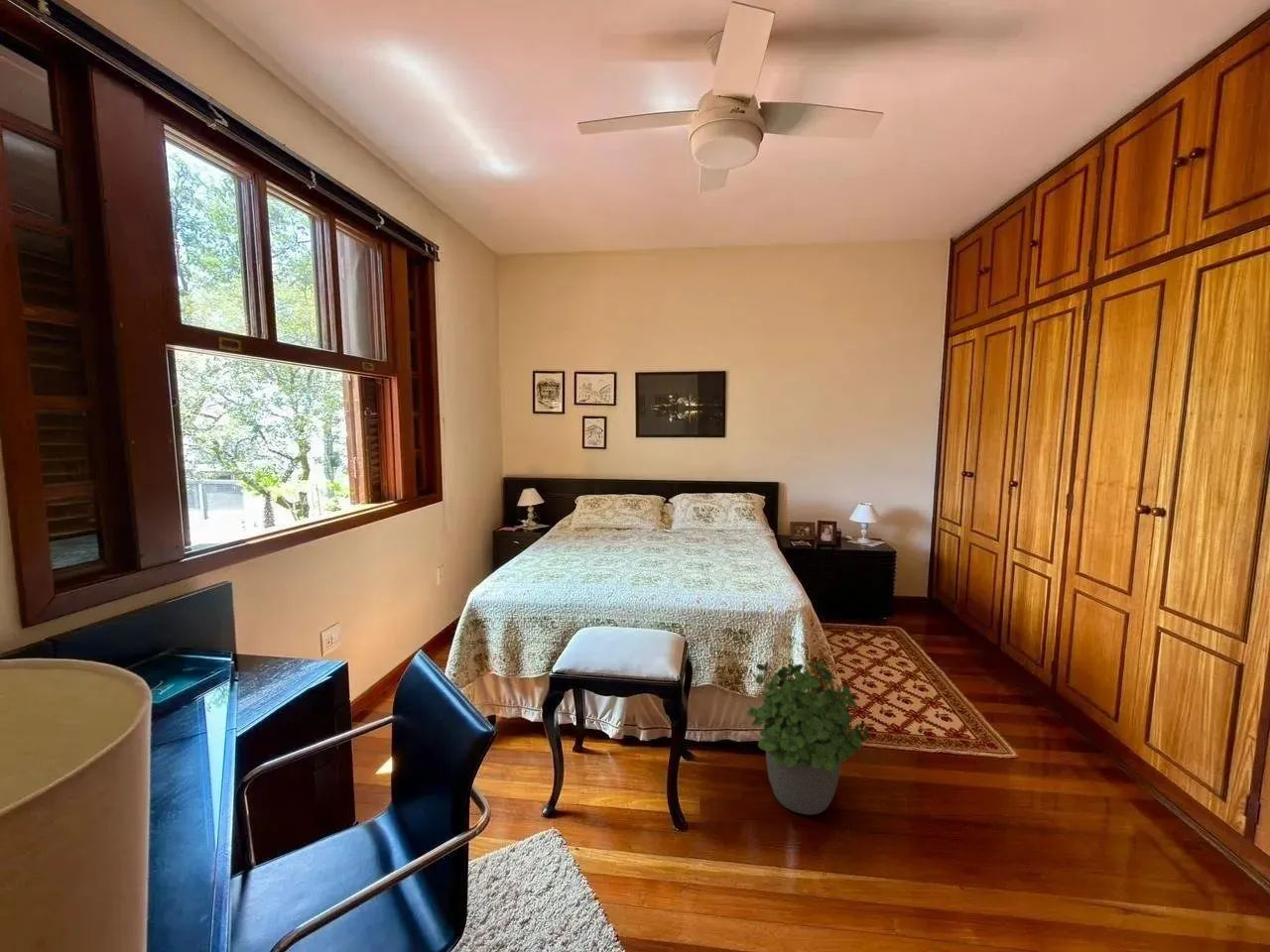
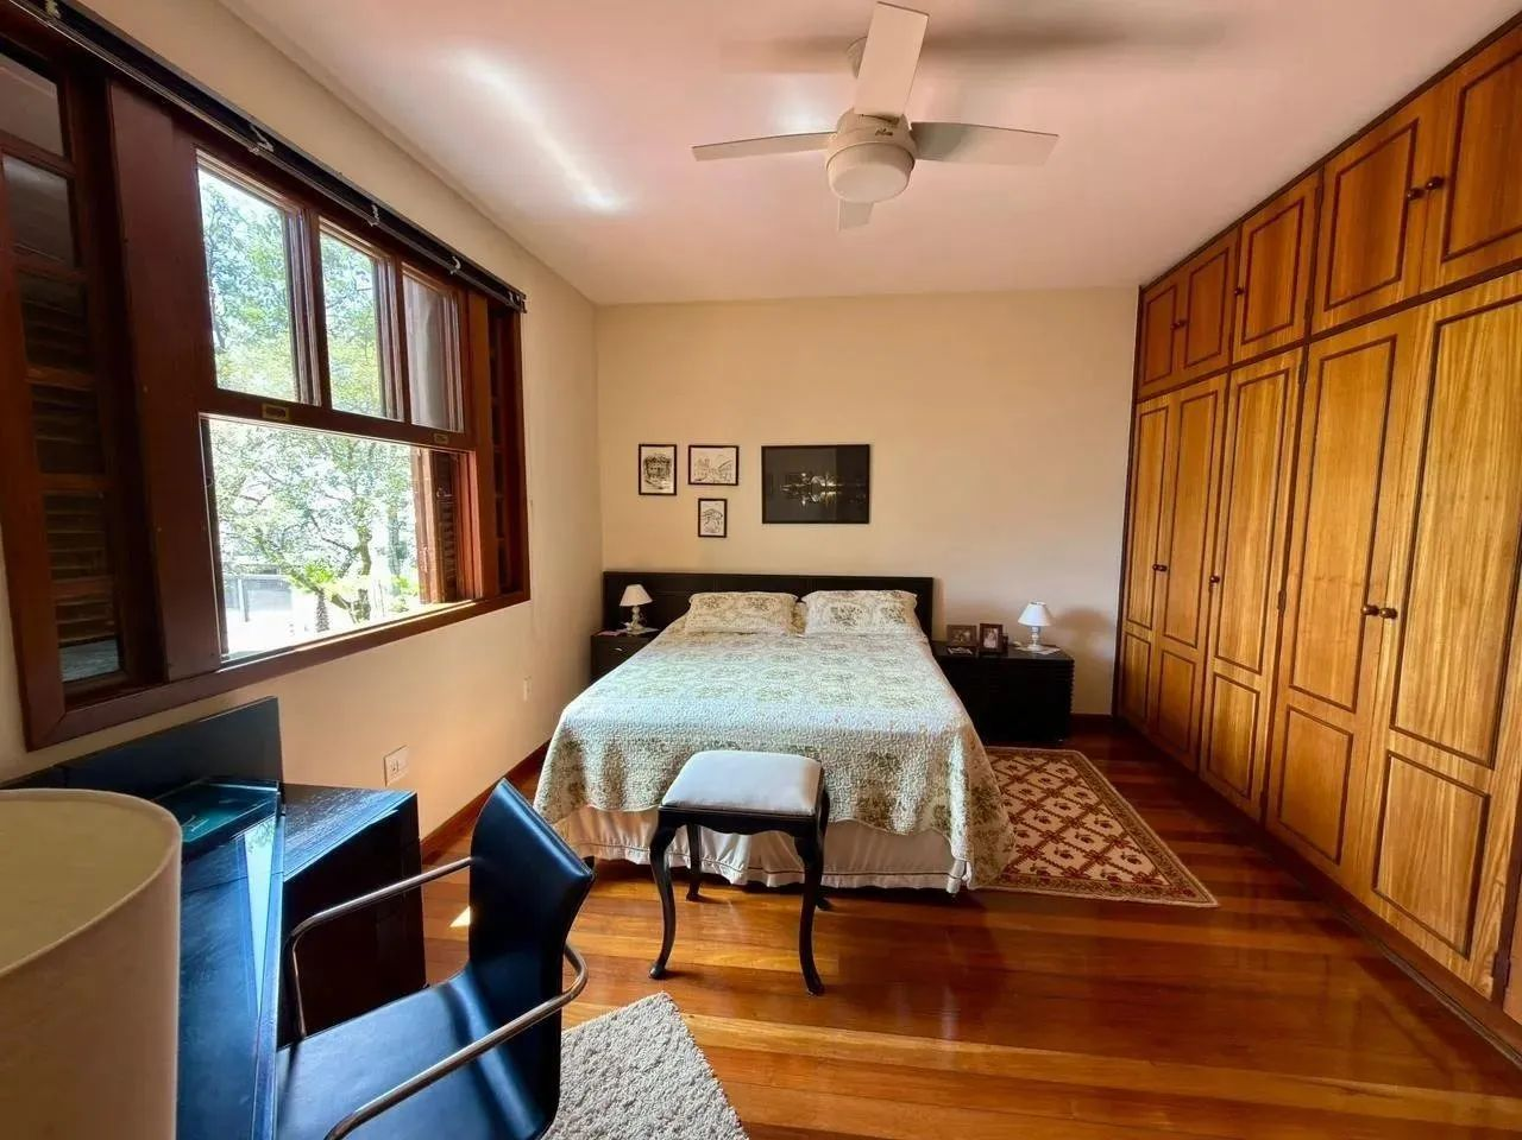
- potted plant (805, 733)
